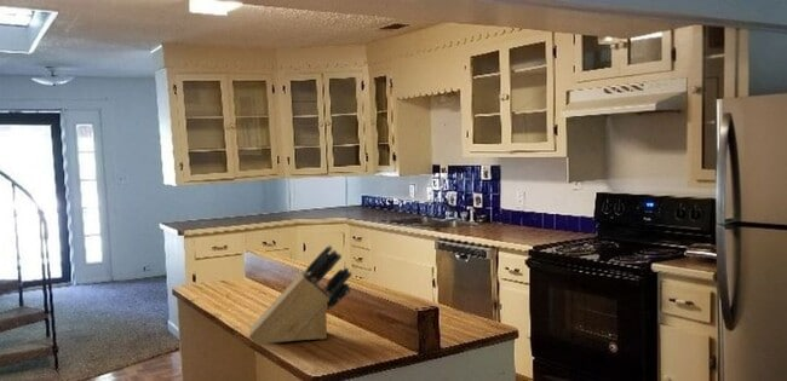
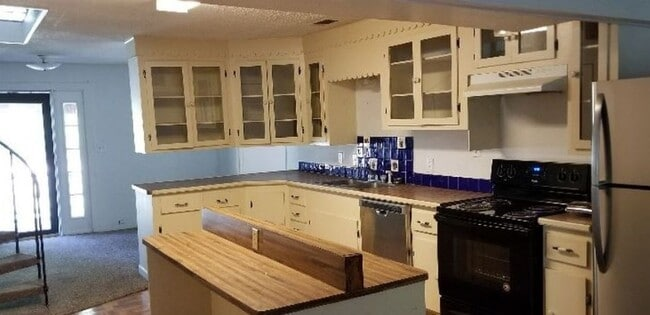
- knife block (300, 293)
